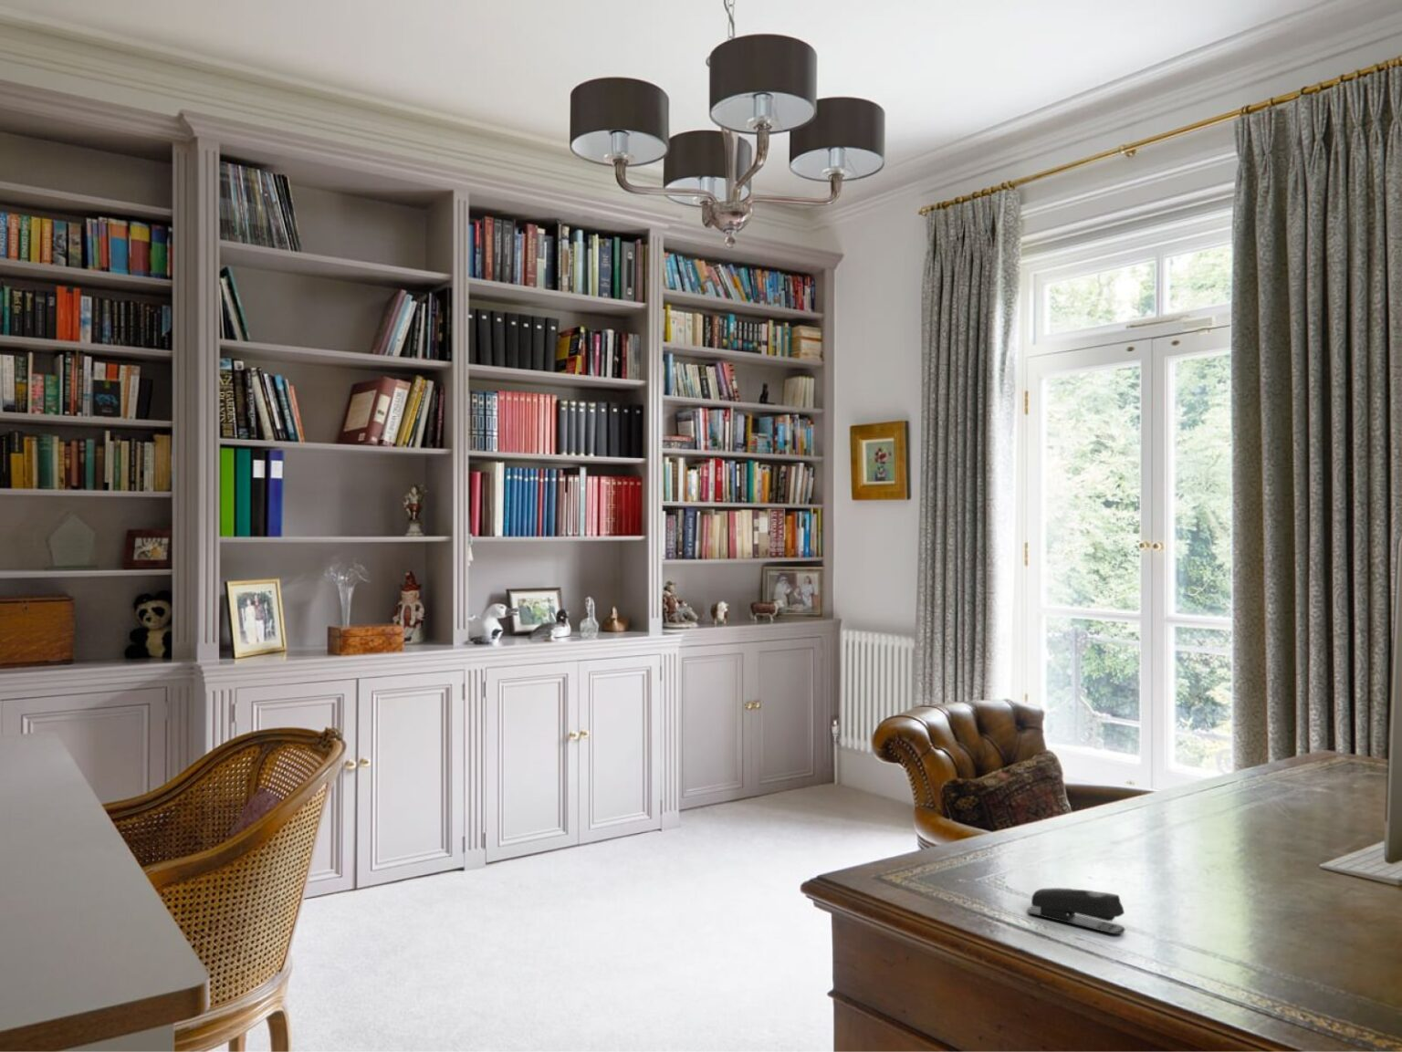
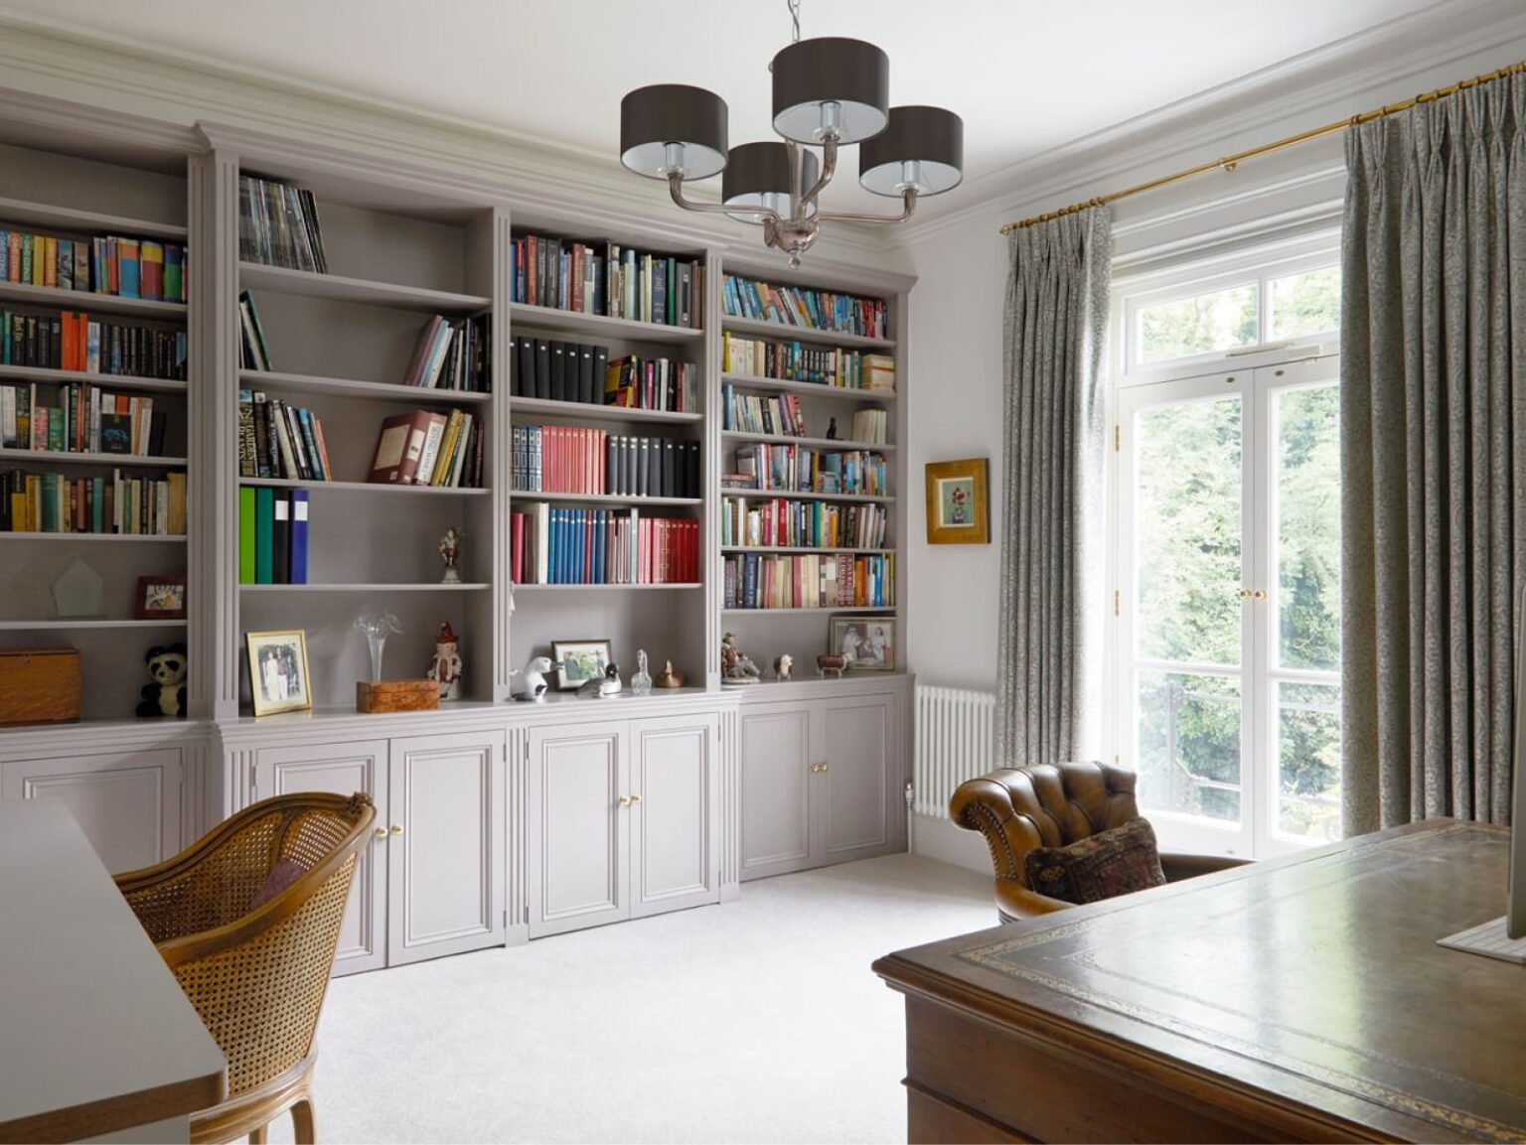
- stapler (1075, 903)
